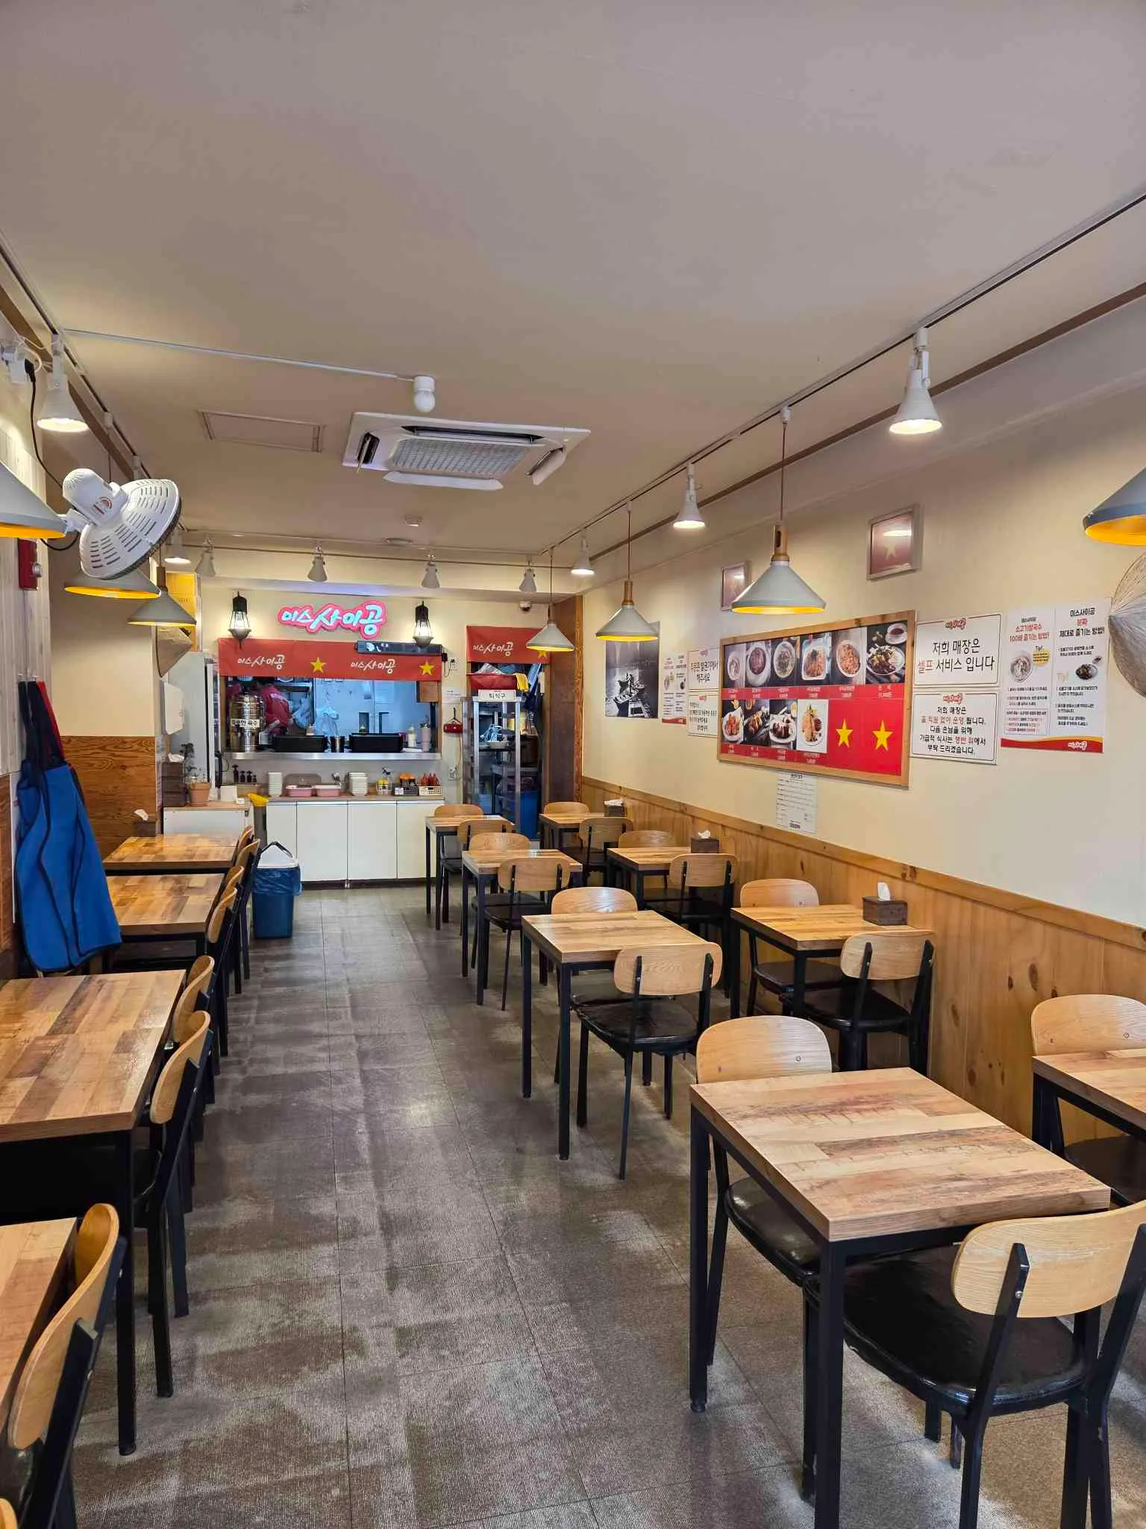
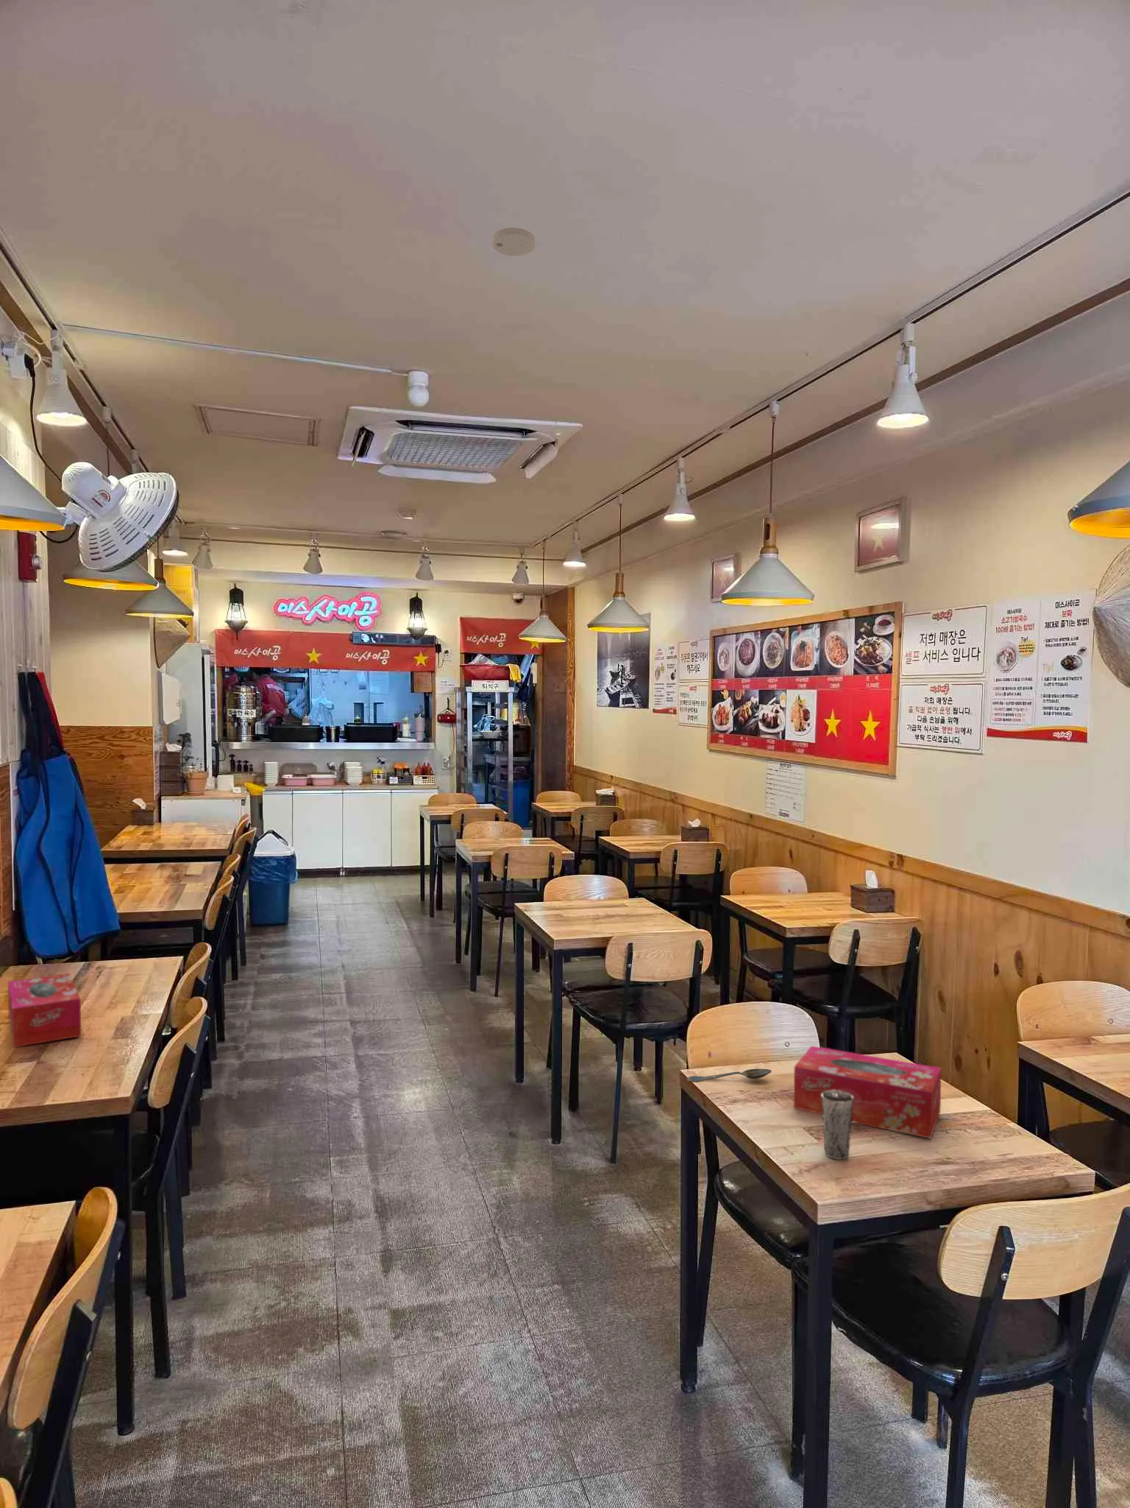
+ smoke detector (514, 241)
+ tissue box (44, 1007)
+ spoon (726, 1075)
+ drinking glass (837, 1126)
+ tissue box (866, 1089)
